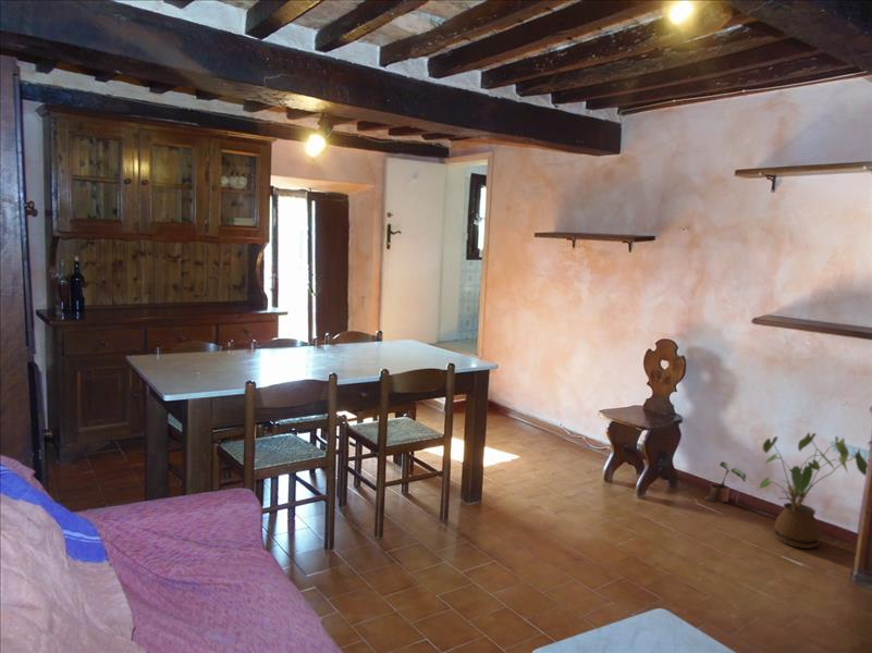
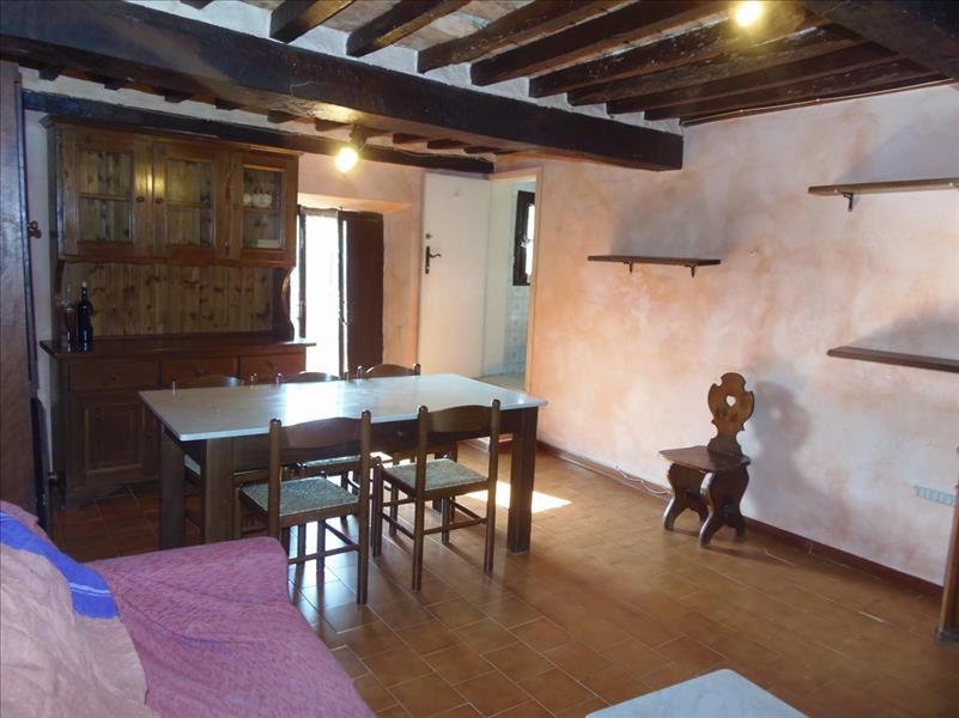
- potted plant (724, 480)
- house plant (806, 491)
